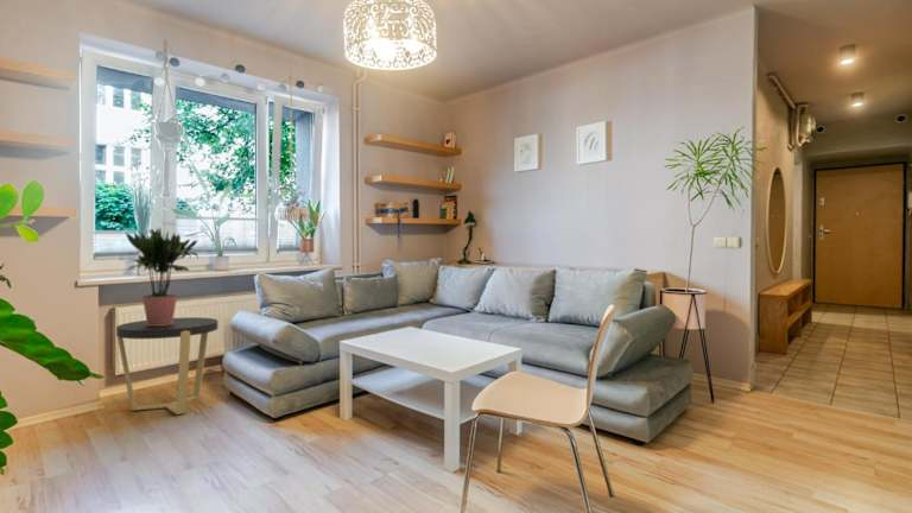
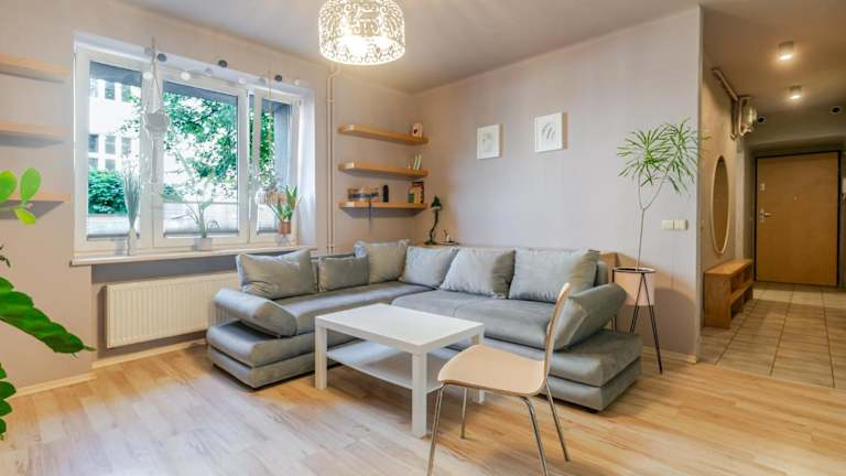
- potted plant (170, 274)
- side table (179, 365)
